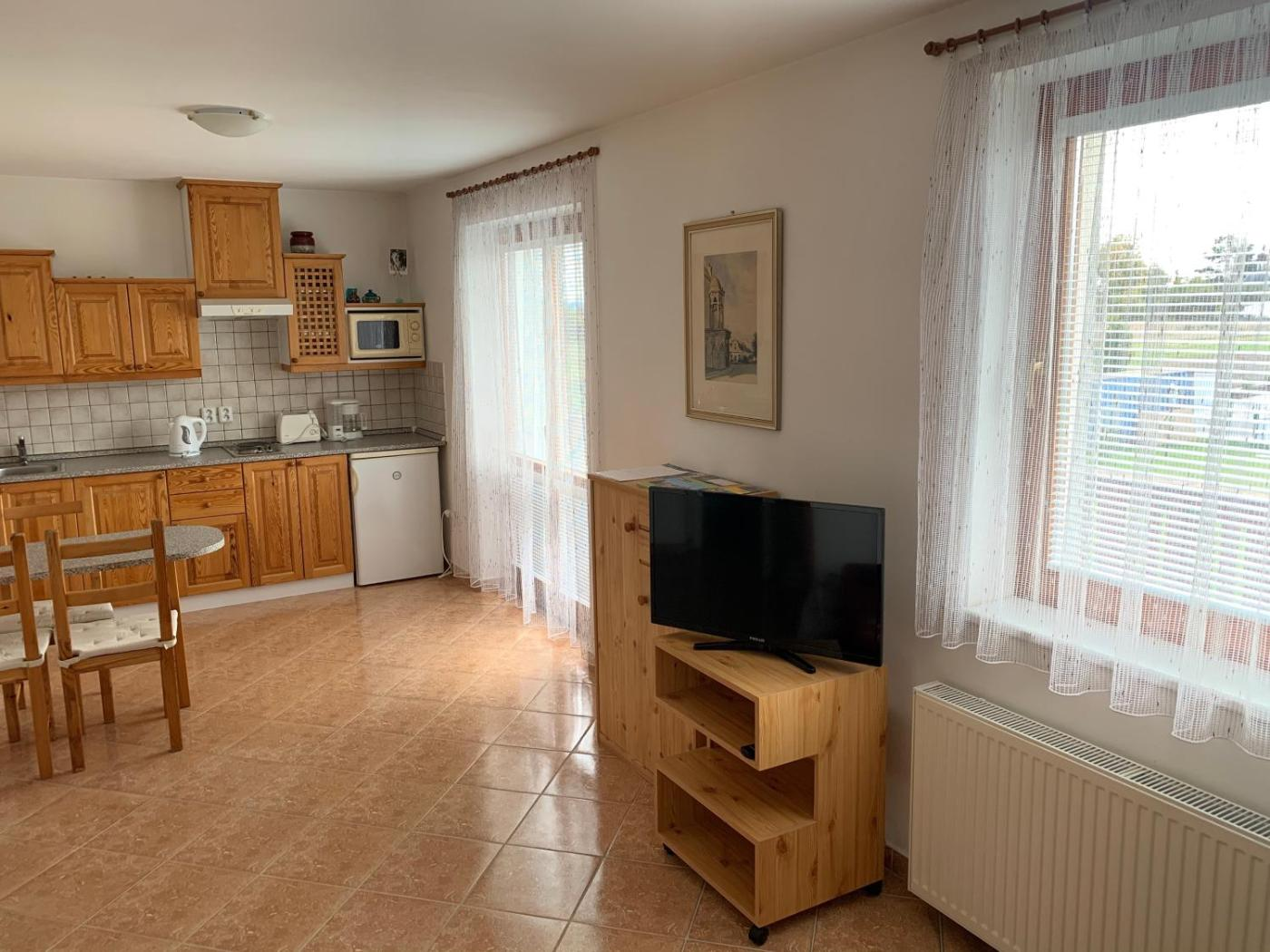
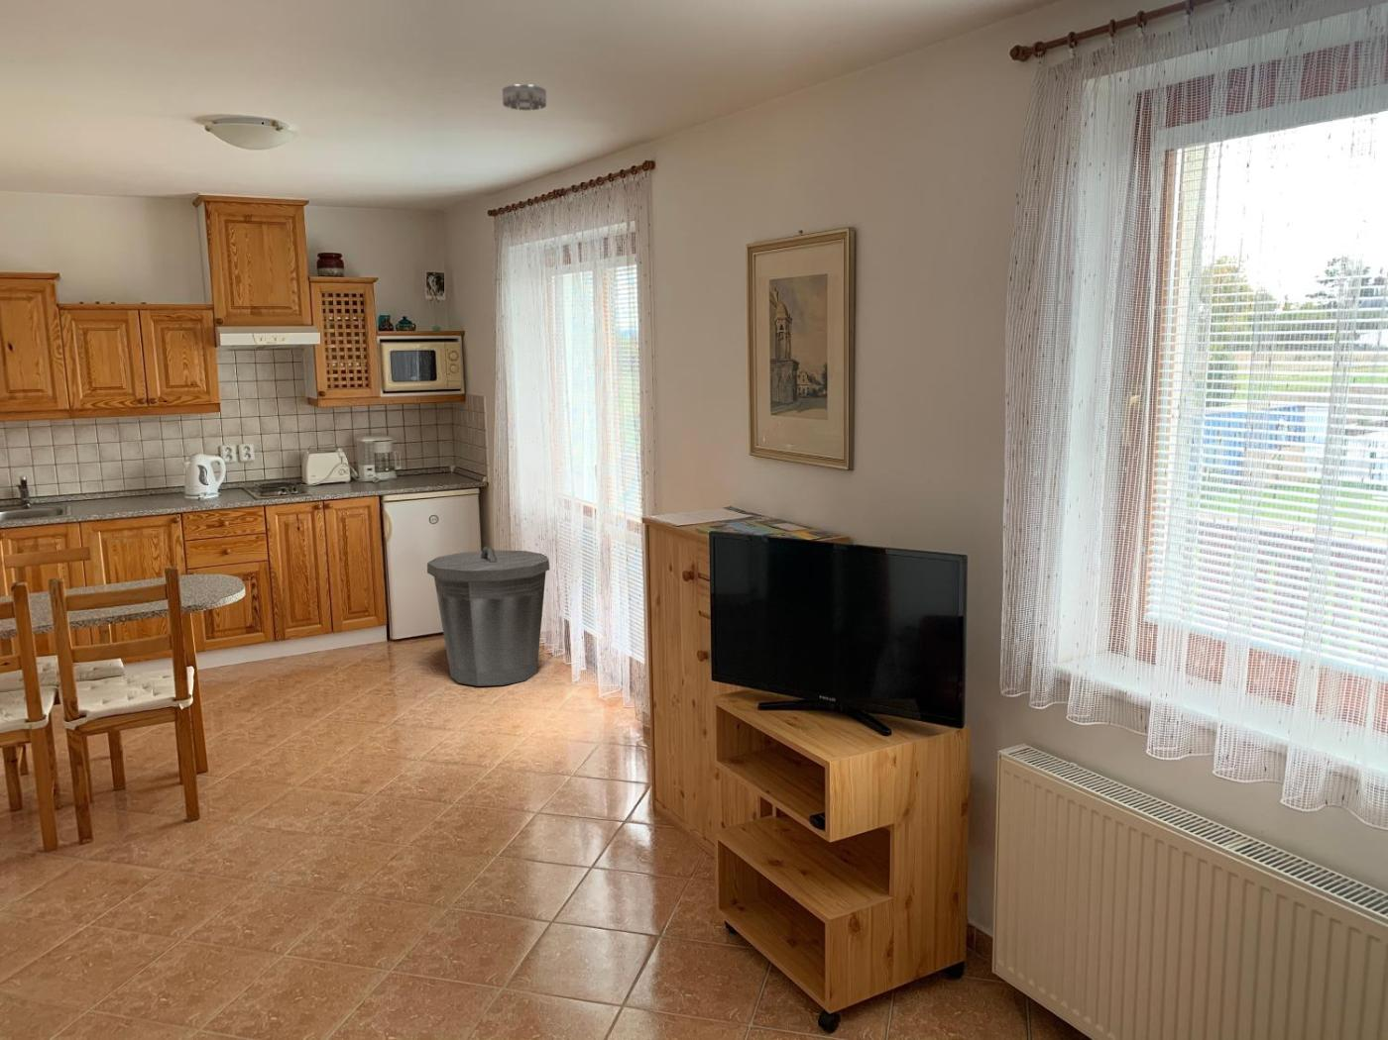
+ trash can (492, 611)
+ smoke detector (525, 96)
